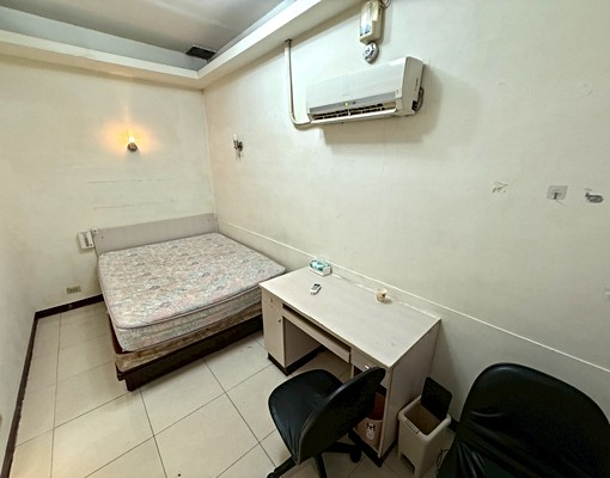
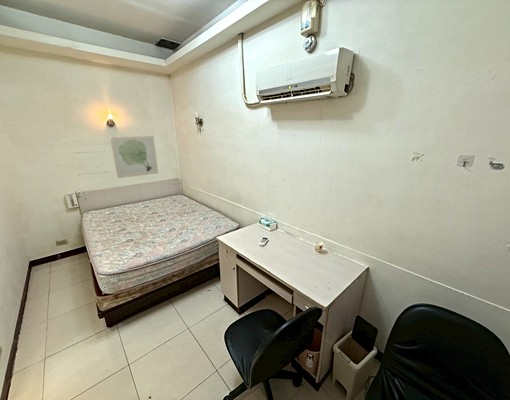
+ wall art (136, 156)
